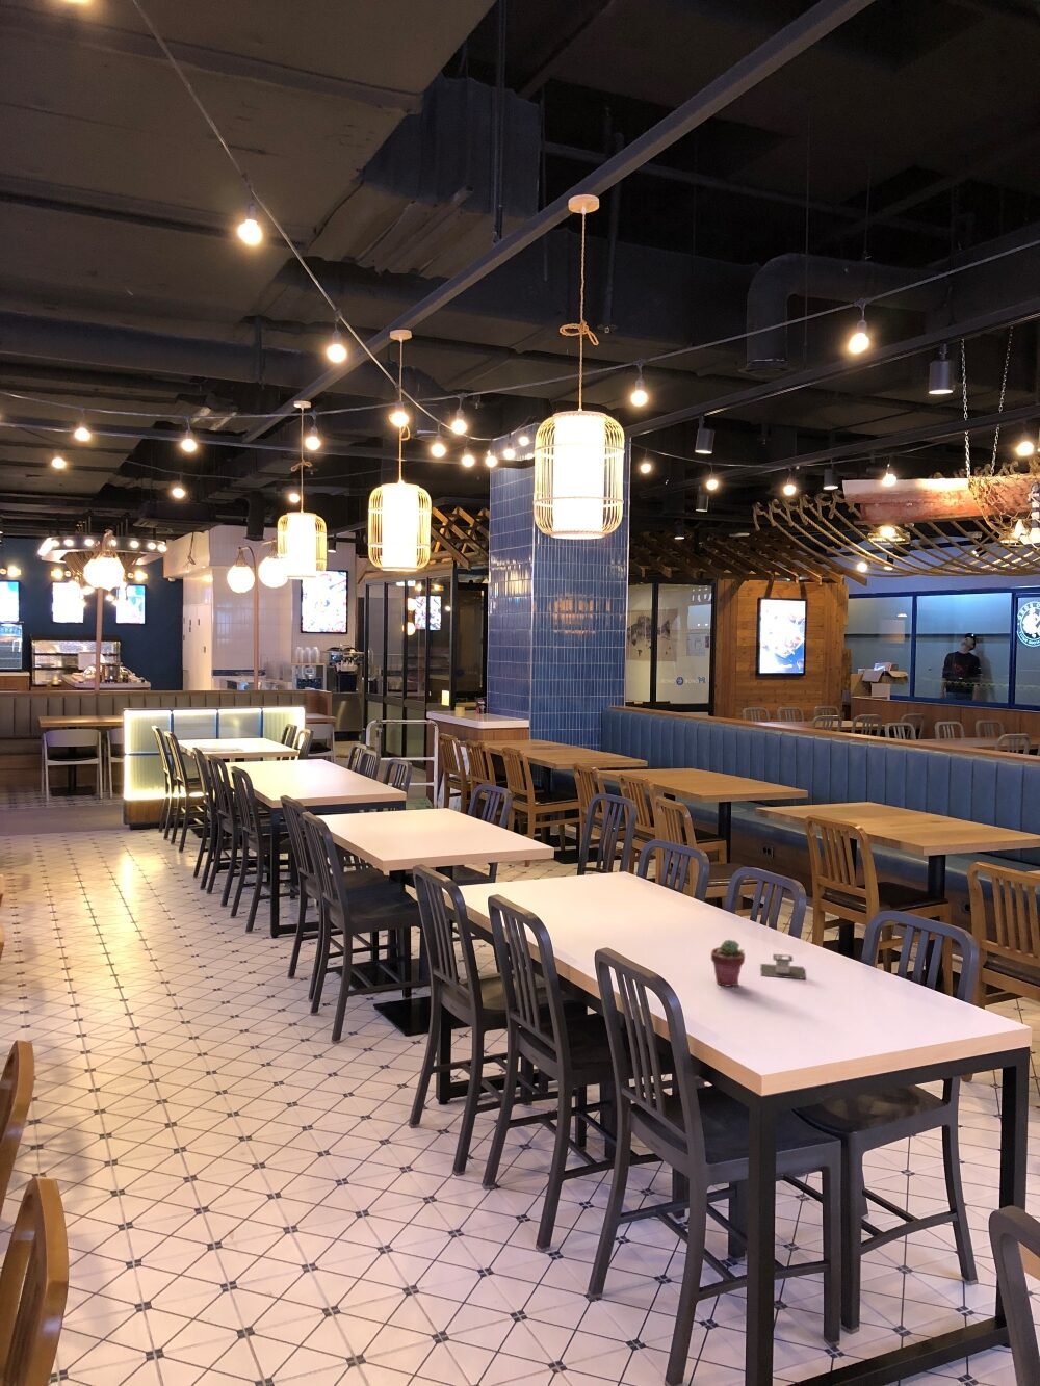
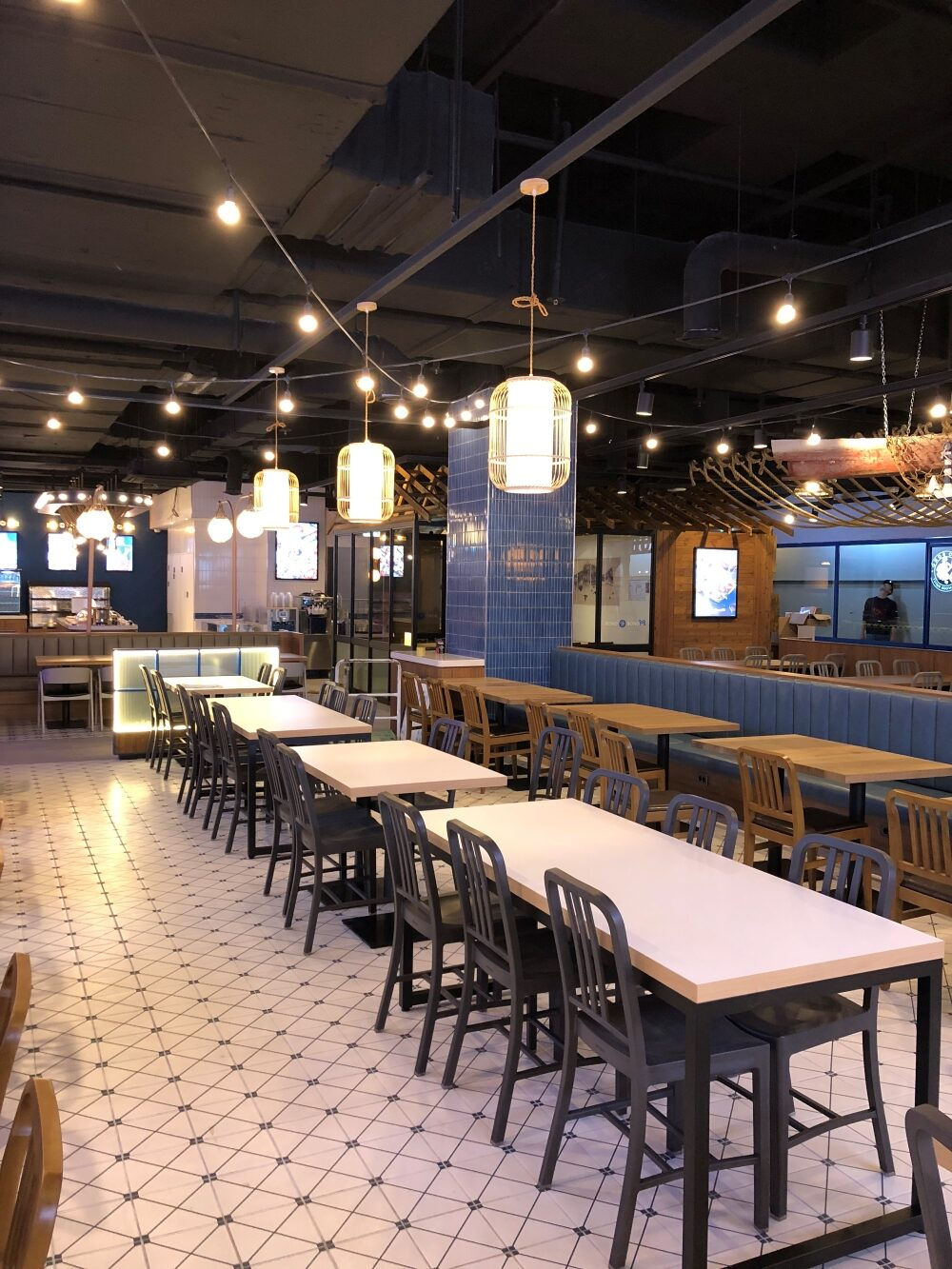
- potted succulent (726, 961)
- architectural model (782, 962)
